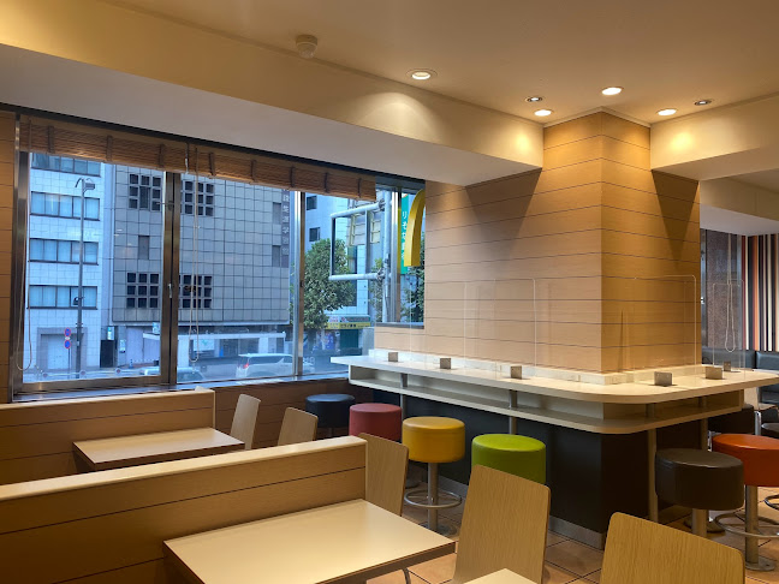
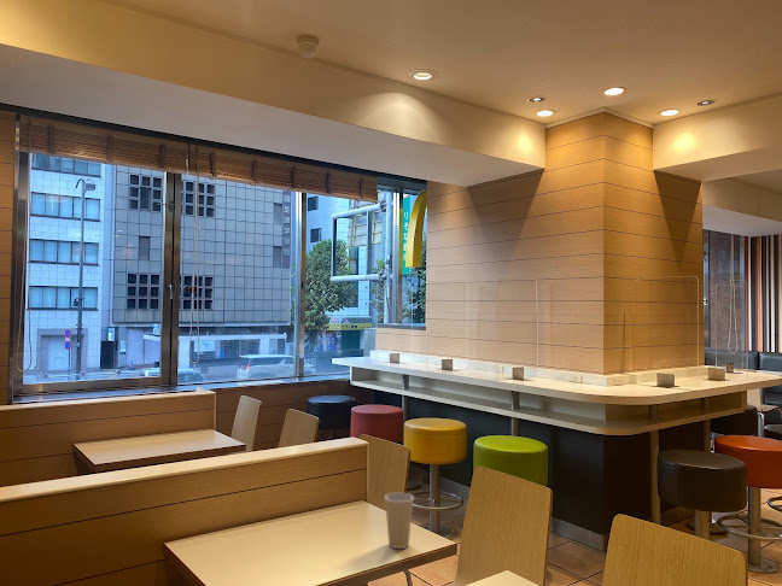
+ paper cup (398, 520)
